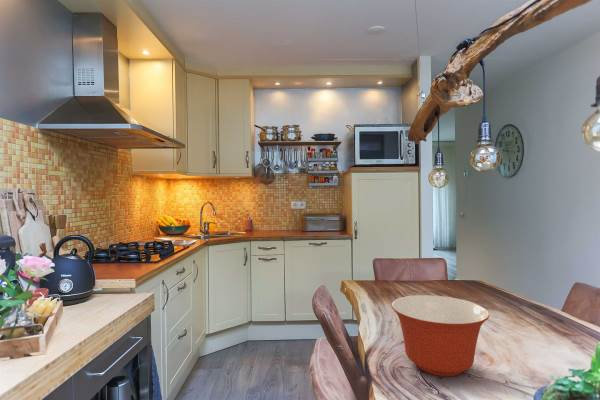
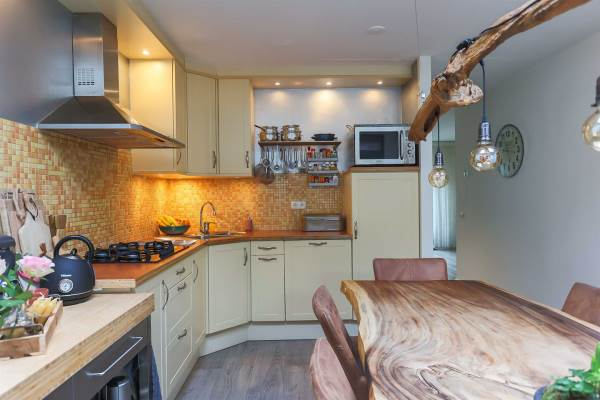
- mixing bowl (438, 336)
